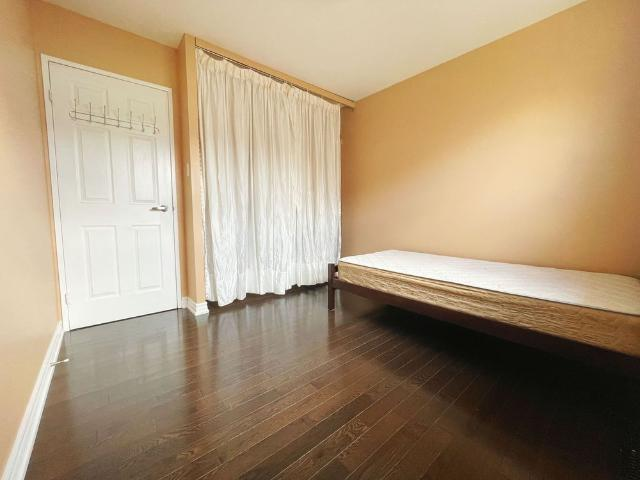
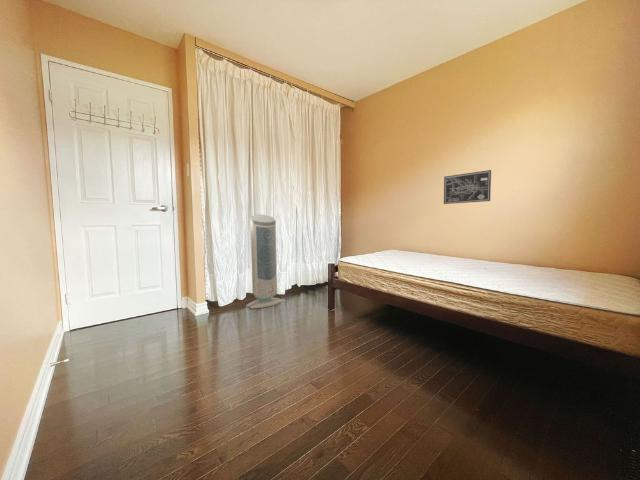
+ wall art (465, 188)
+ air purifier (264, 259)
